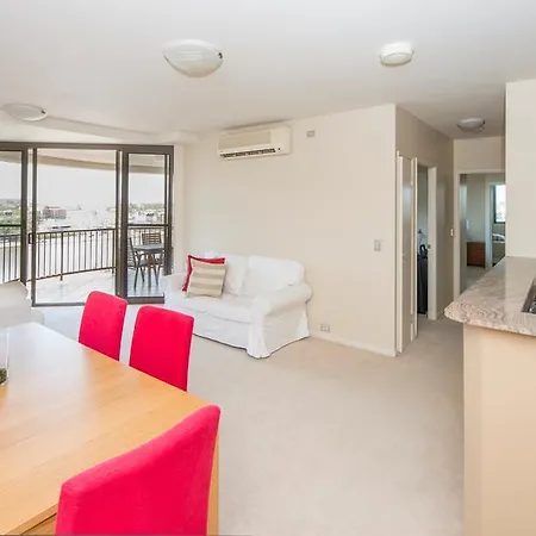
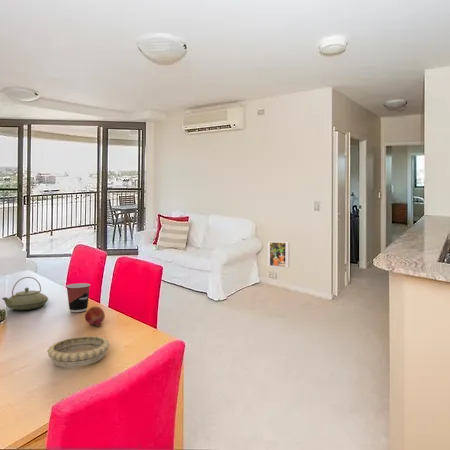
+ teapot (24, 292)
+ cup (78, 297)
+ decorative bowl (79, 352)
+ fruit (95, 315)
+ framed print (278, 254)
